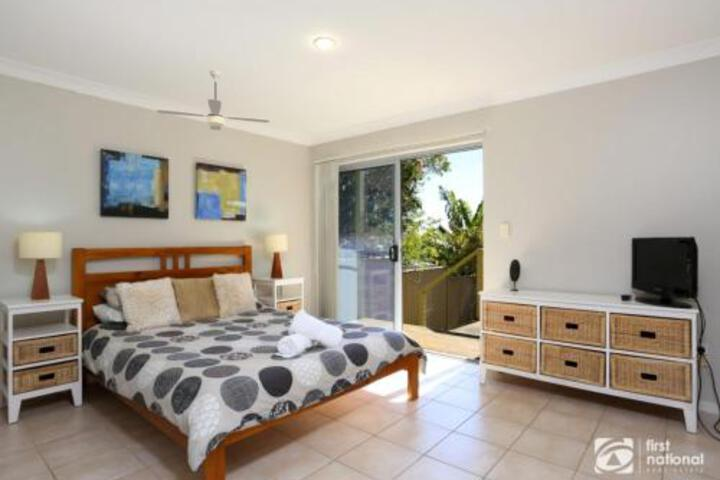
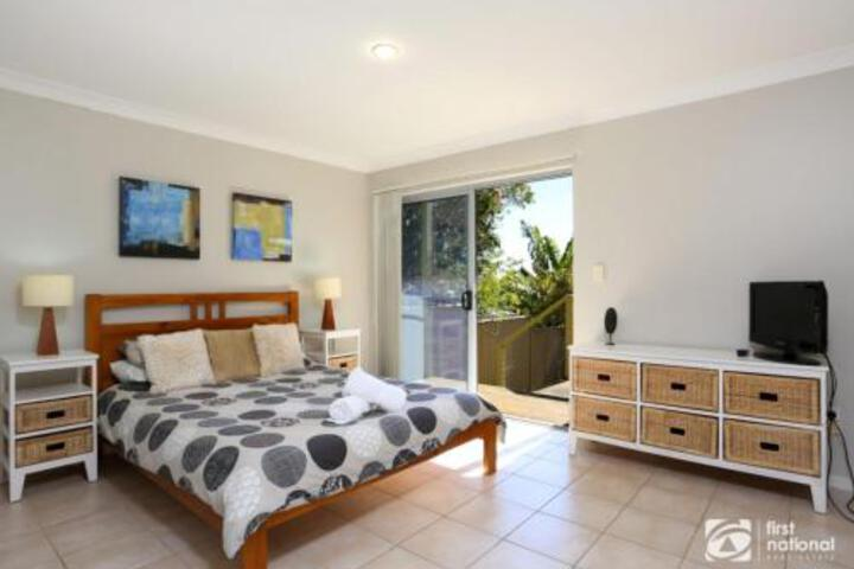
- ceiling fan (215, 98)
